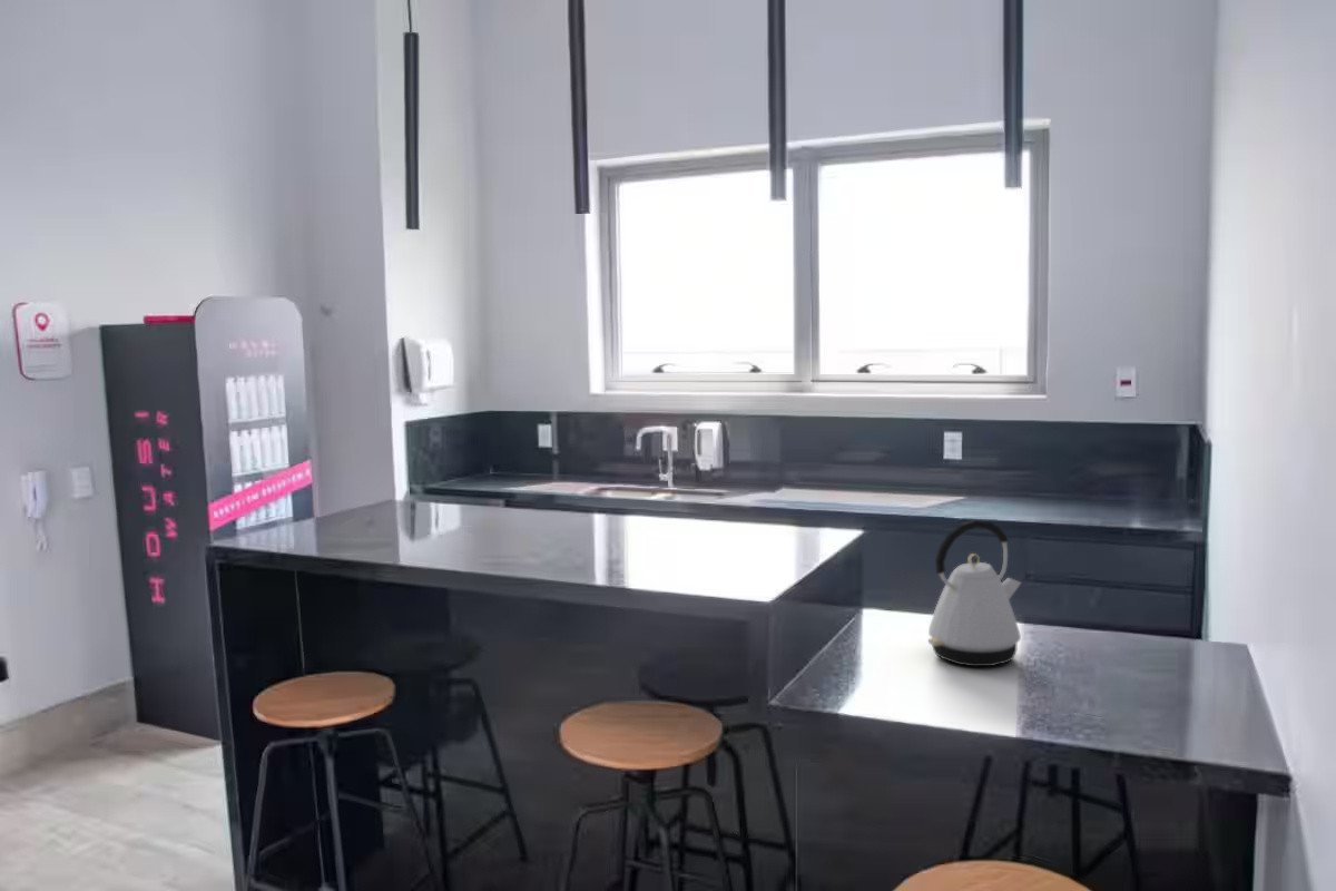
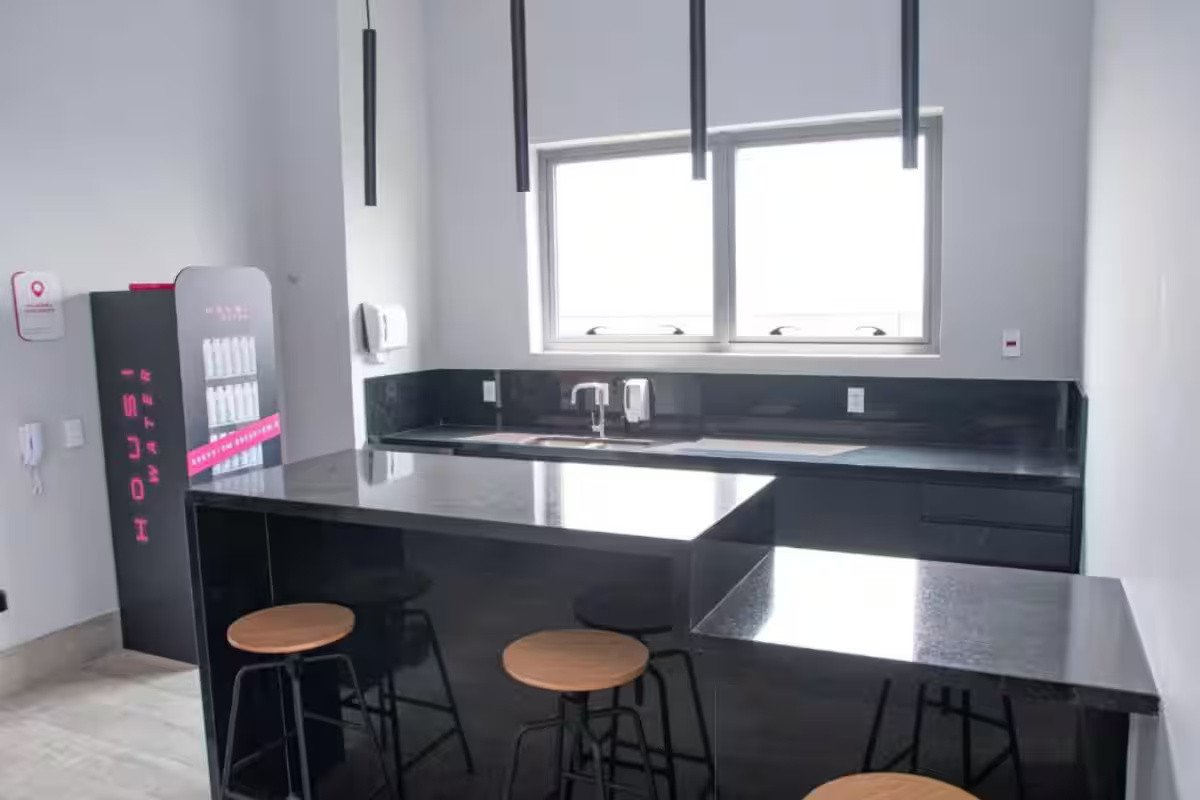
- kettle (976, 588)
